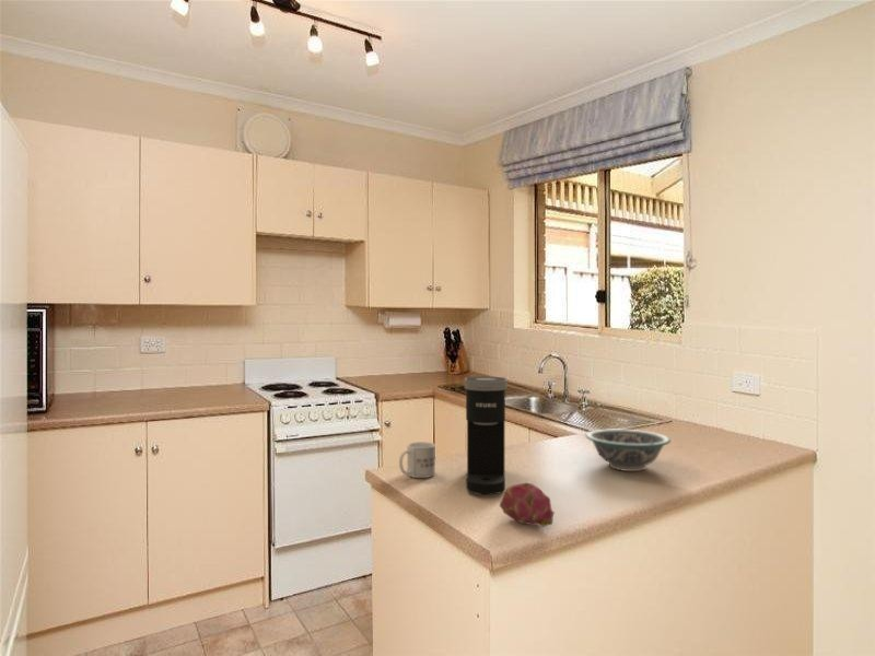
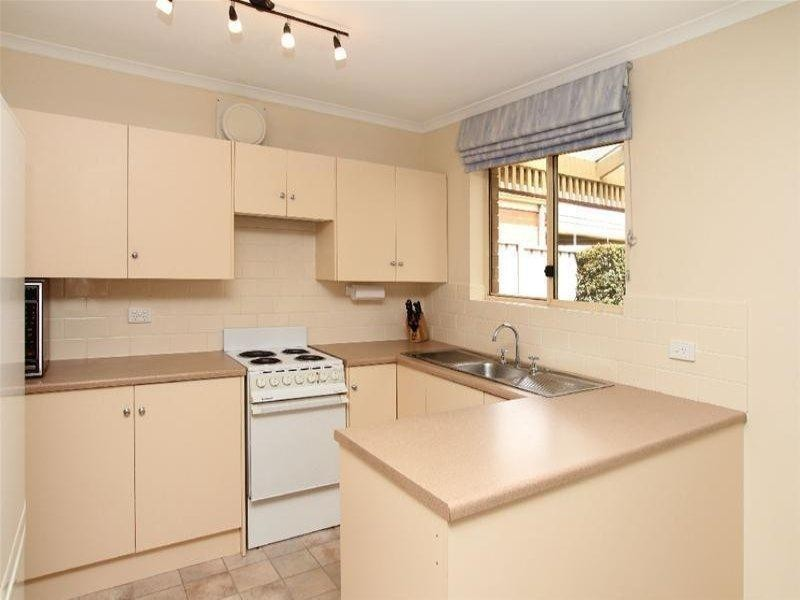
- bowl (627, 452)
- fruit (526, 502)
- mug (416, 460)
- coffee maker (486, 429)
